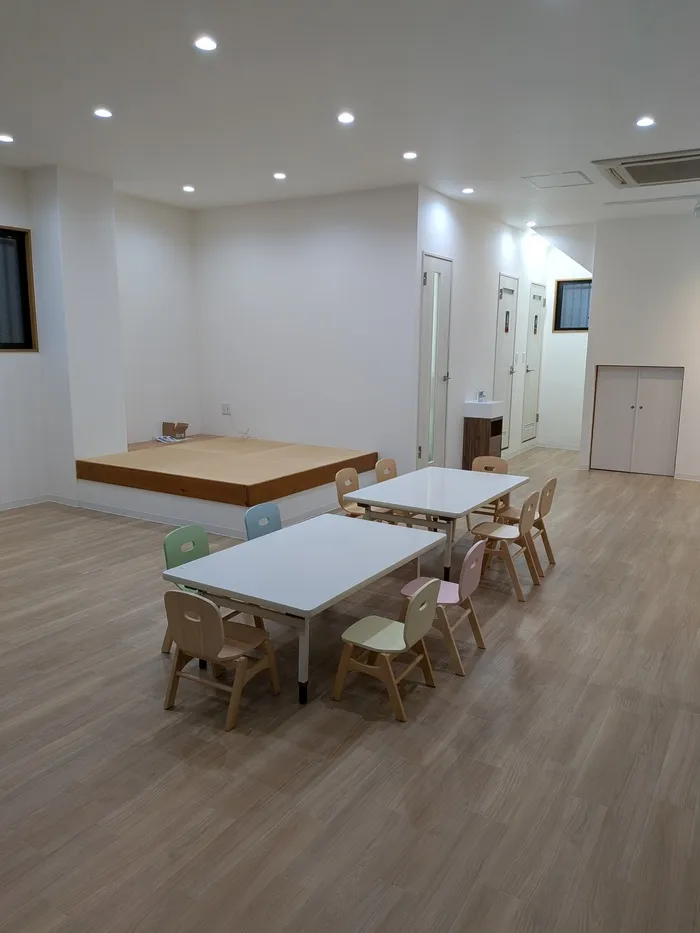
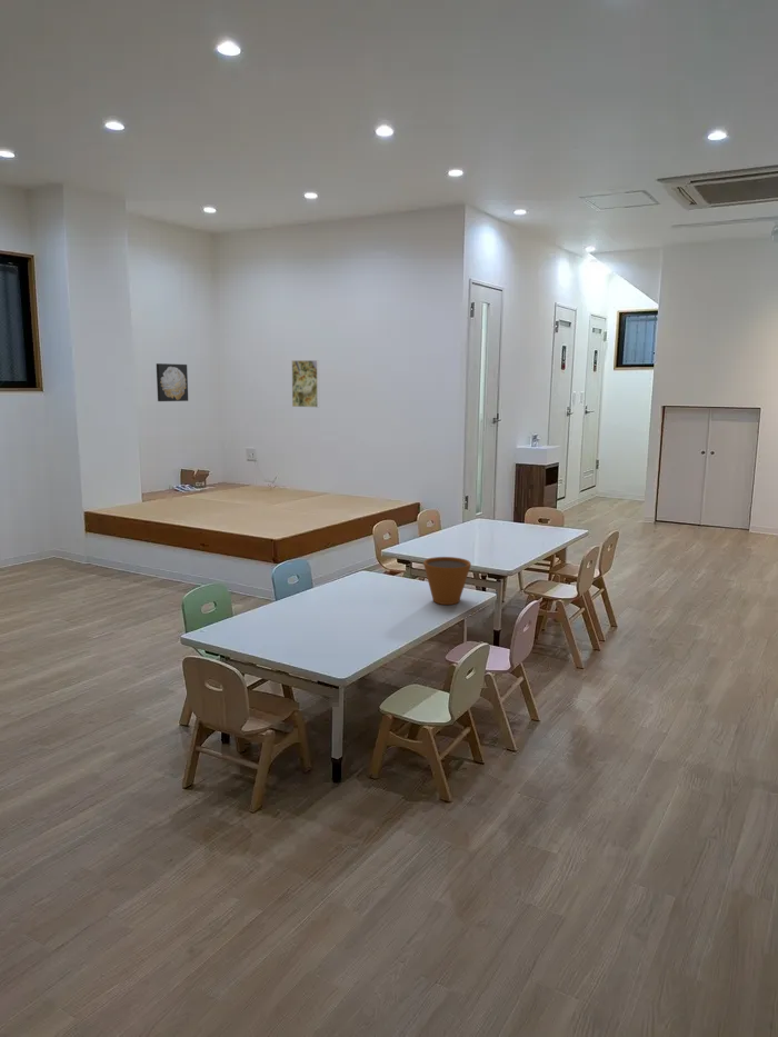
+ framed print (305, 383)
+ flower pot (446, 581)
+ wall art (172, 382)
